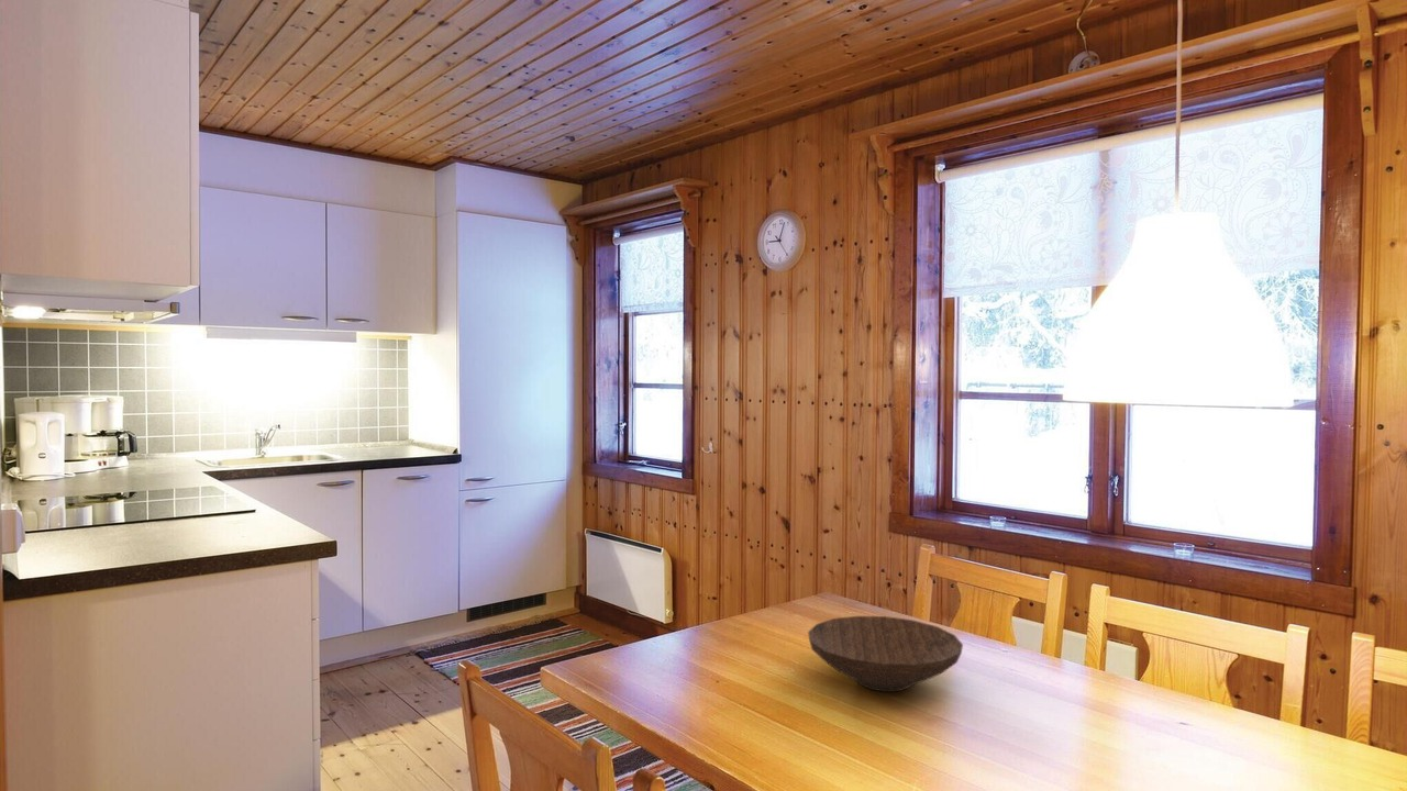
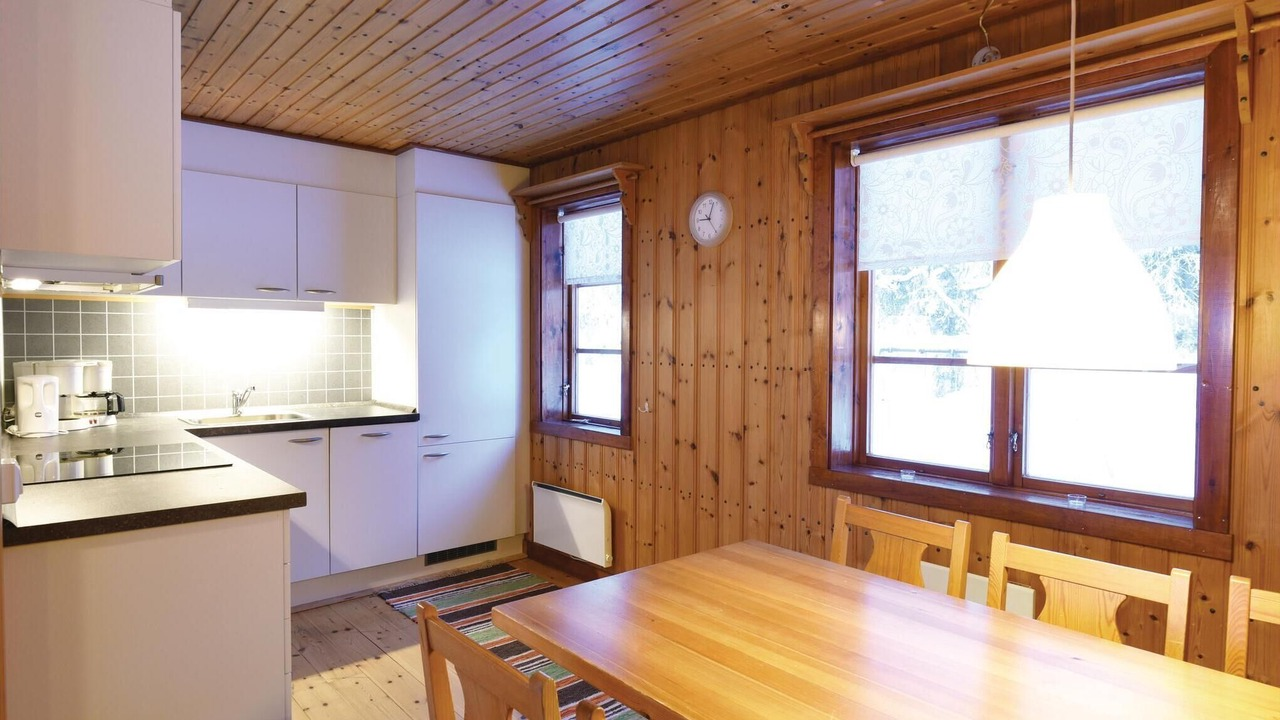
- wooden bowl (883, 659)
